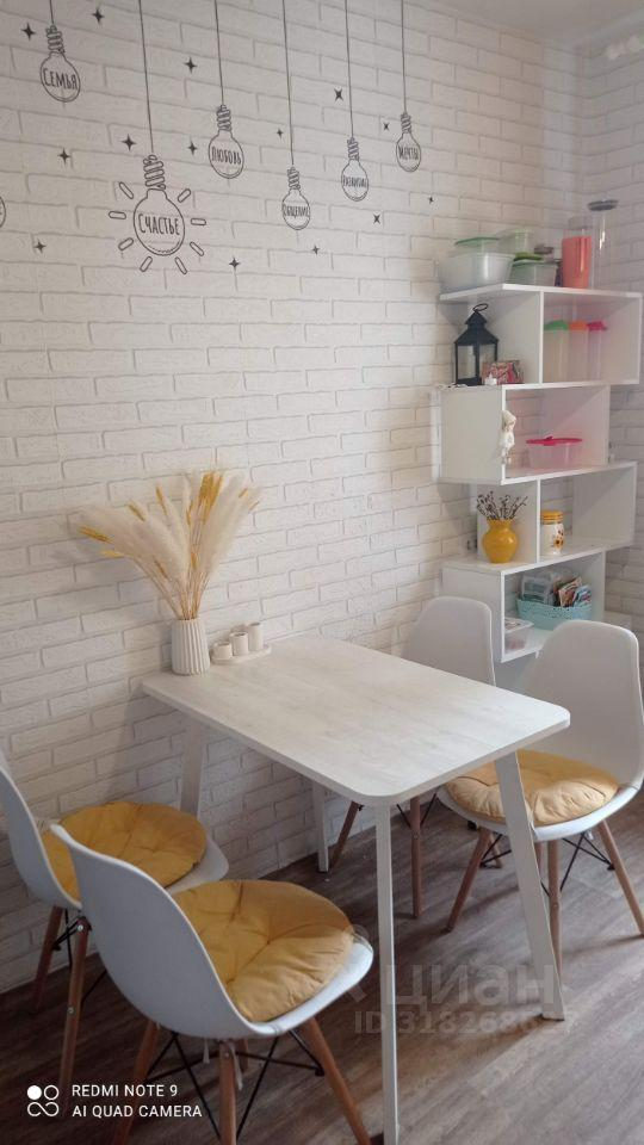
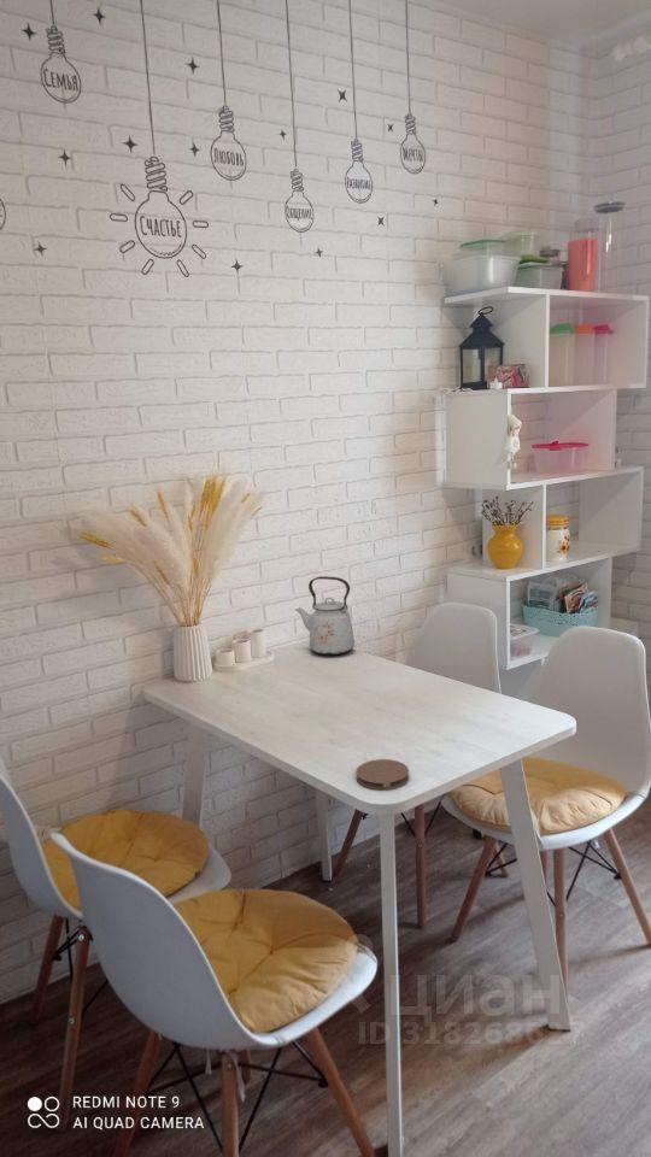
+ kettle (322, 613)
+ coaster (382, 774)
